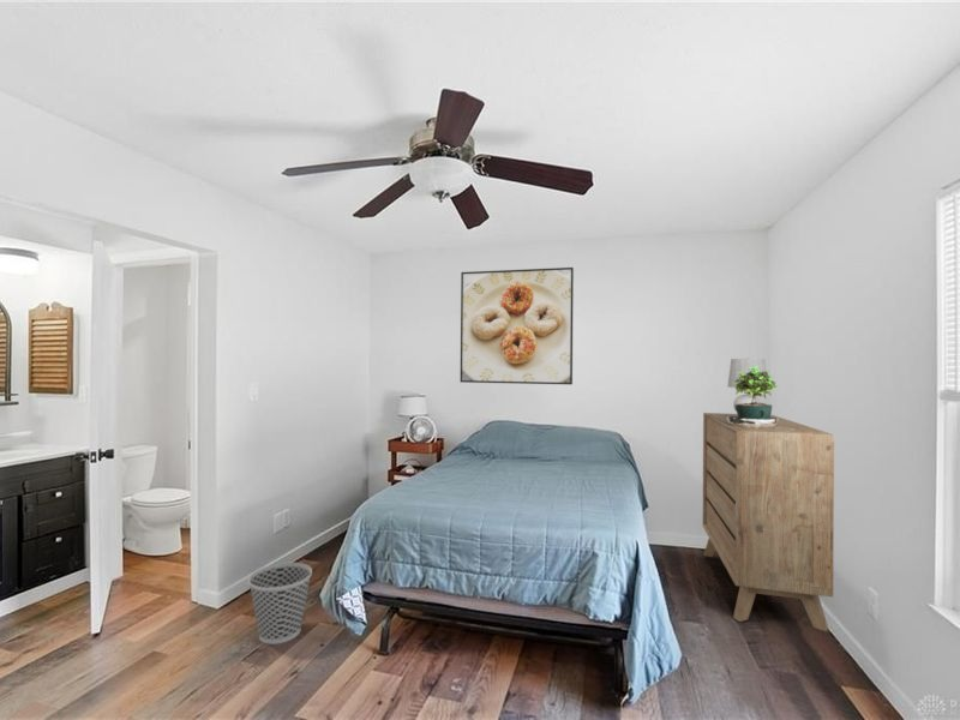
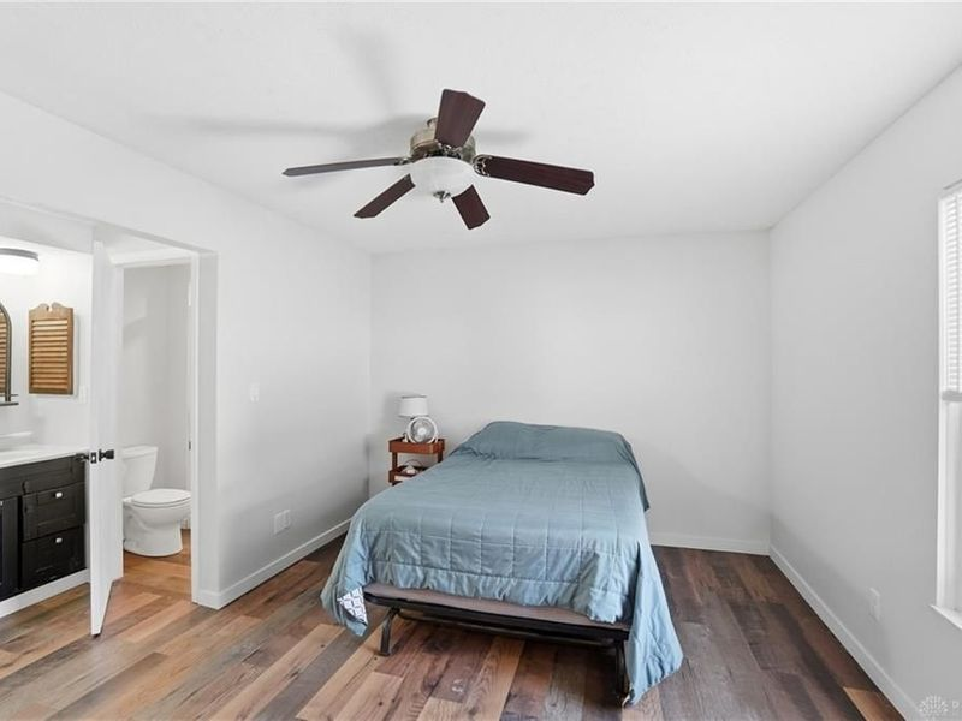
- dresser (756, 504)
- wastebasket (280, 604)
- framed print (515, 326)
- table lamp (746, 392)
- potted plant (757, 395)
